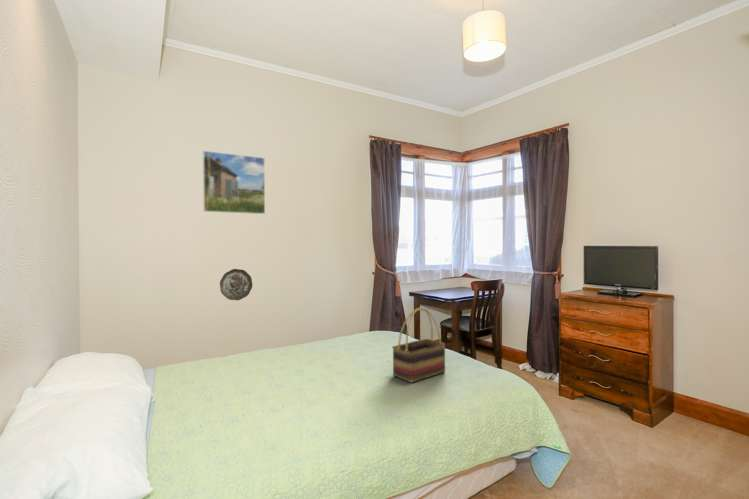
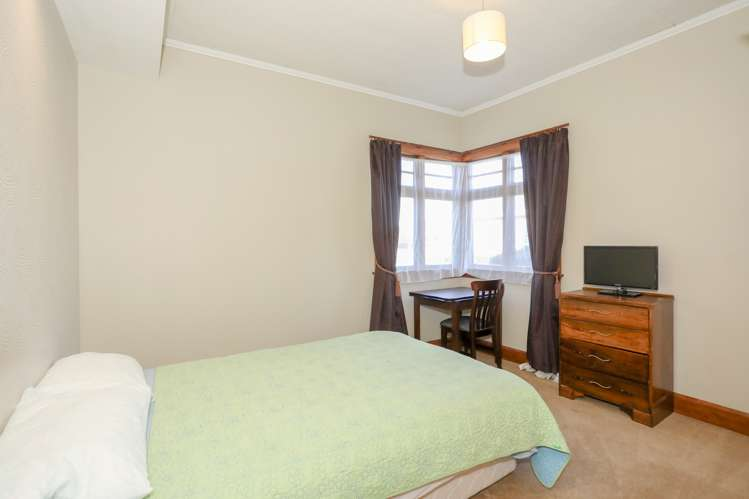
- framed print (235, 183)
- woven basket (419, 340)
- decorative plate (236, 284)
